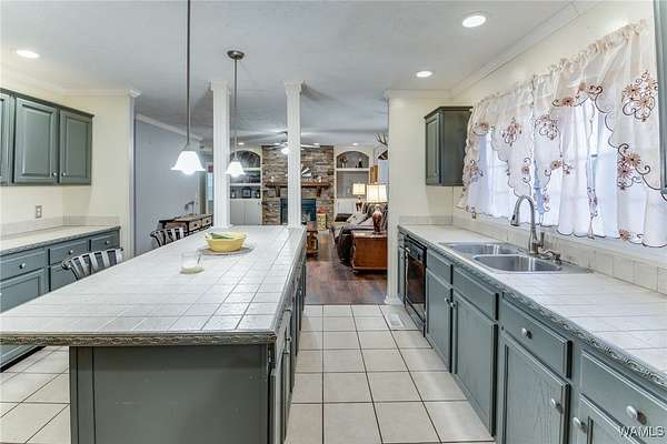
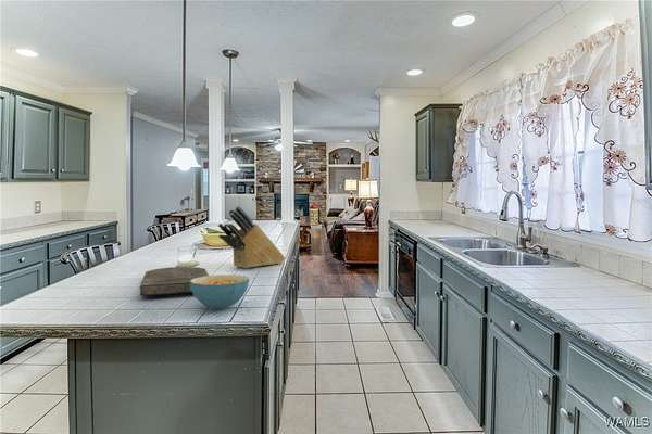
+ knife block (252, 235)
+ cereal bowl (220, 293)
+ cutting board (176, 278)
